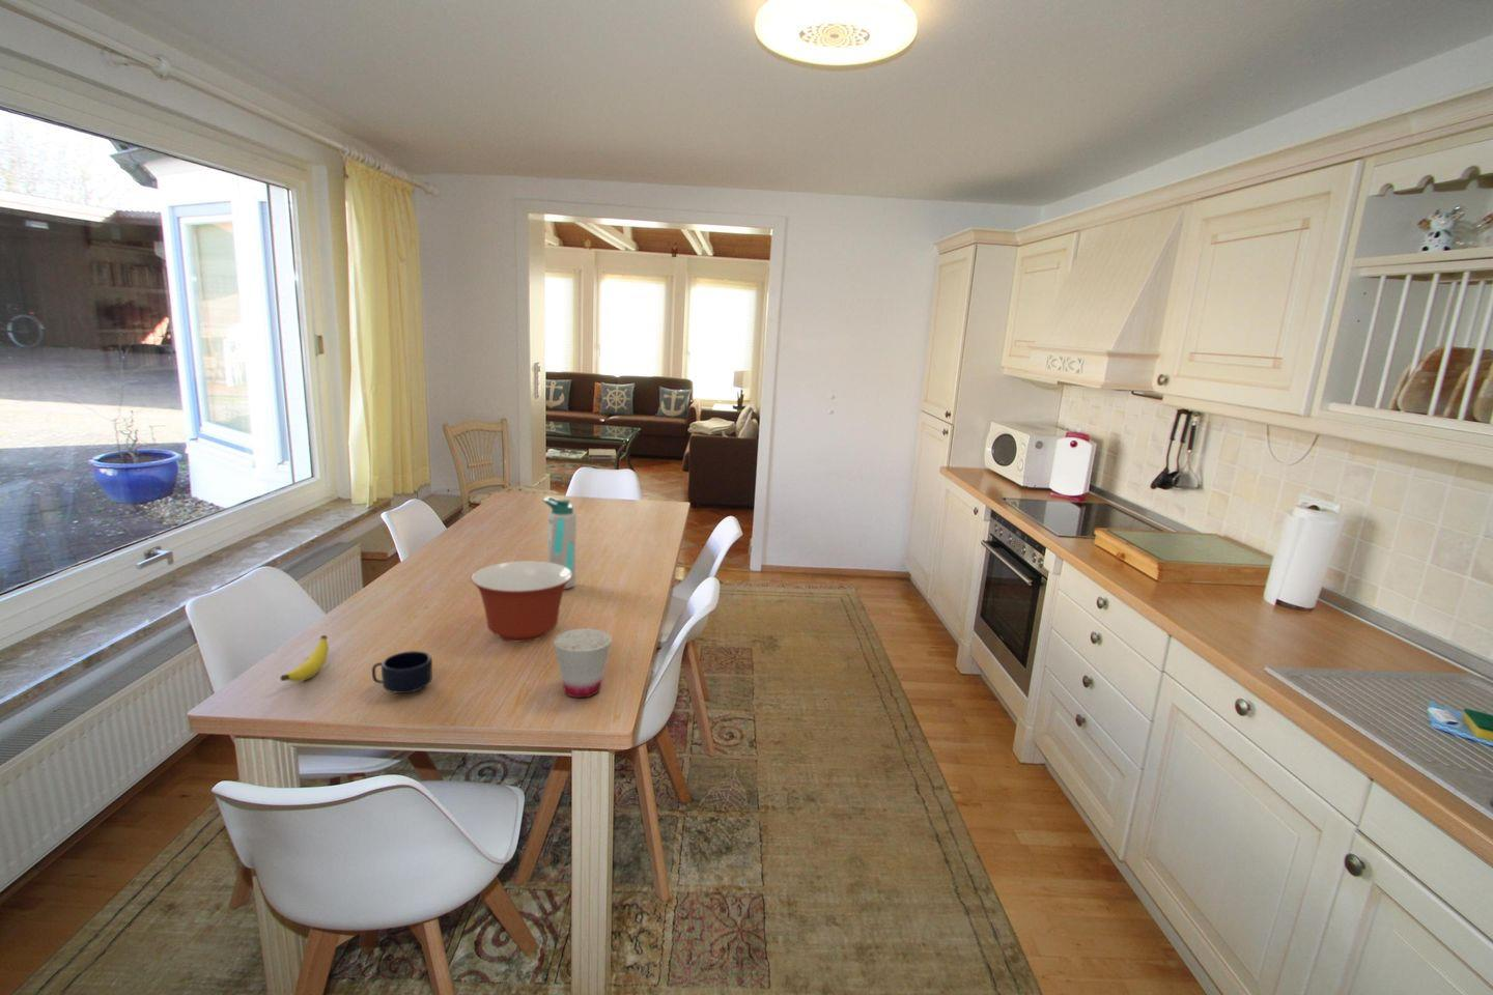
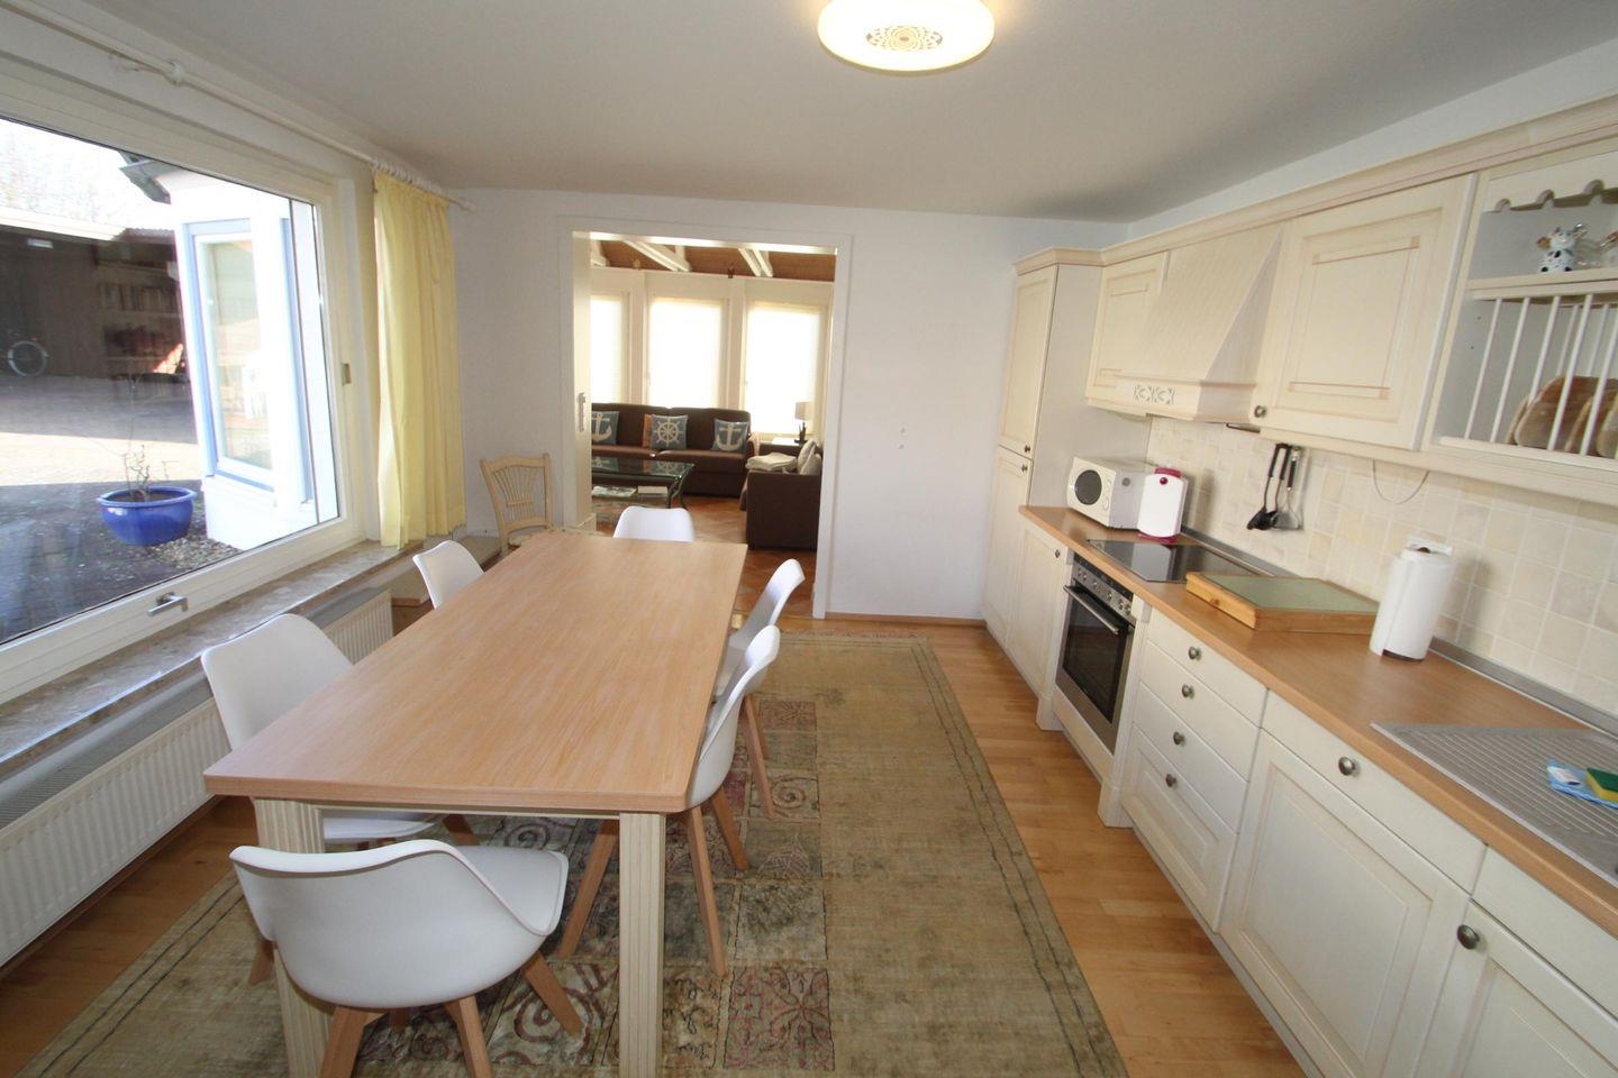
- water bottle (559, 542)
- mixing bowl (522, 603)
- mug (401, 674)
- cup (582, 664)
- banana (311, 662)
